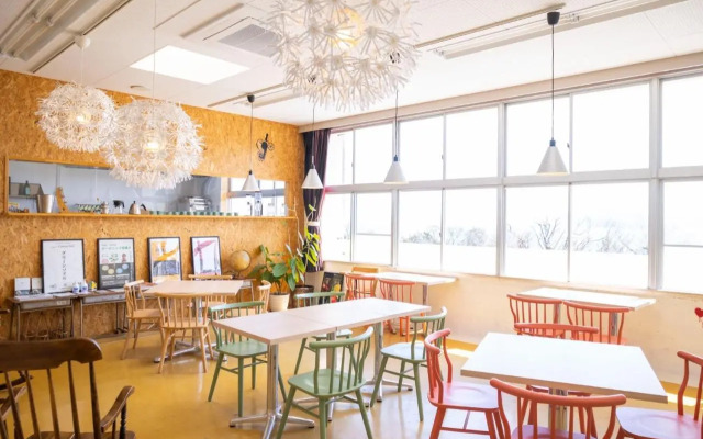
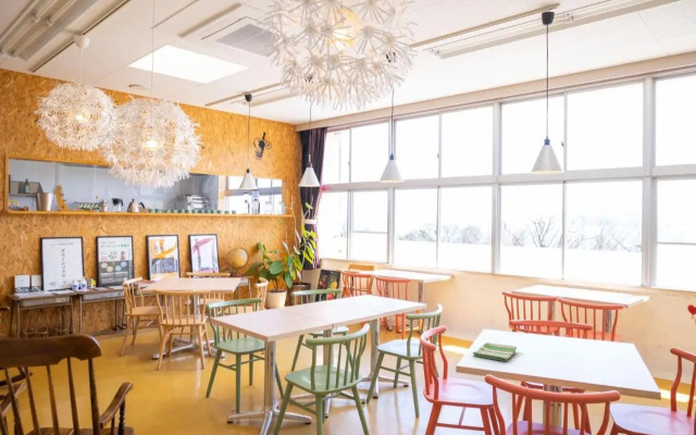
+ dish towel (495, 350)
